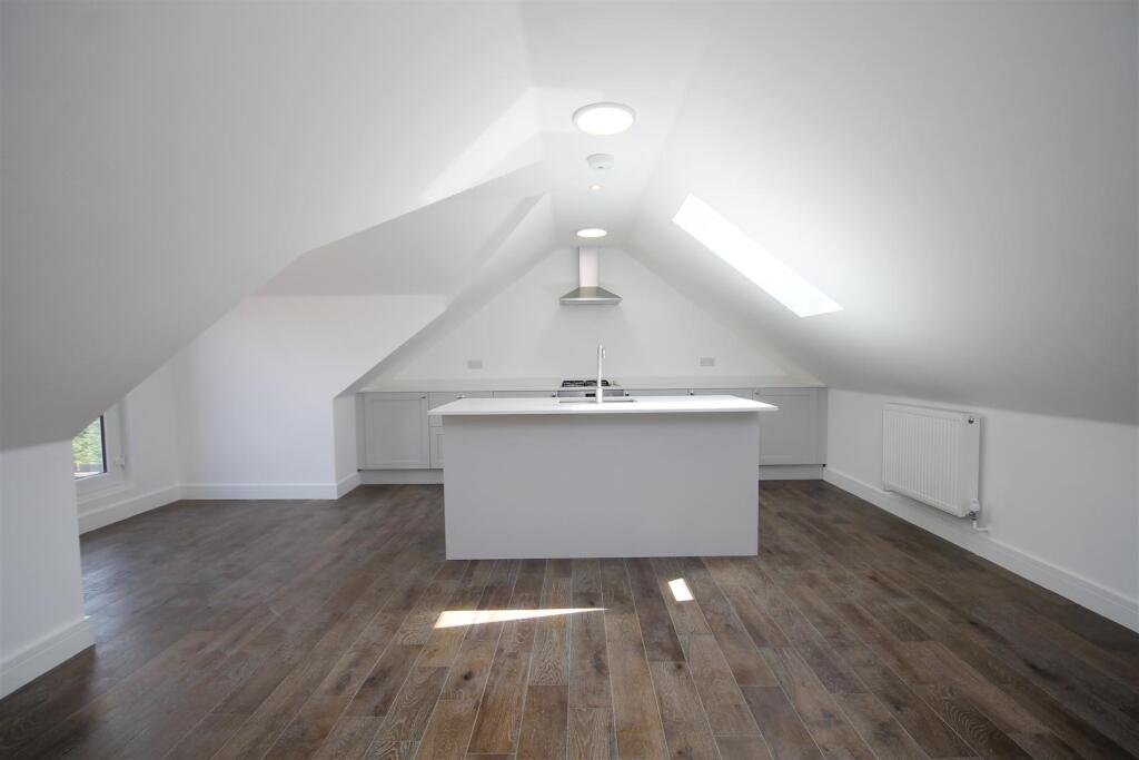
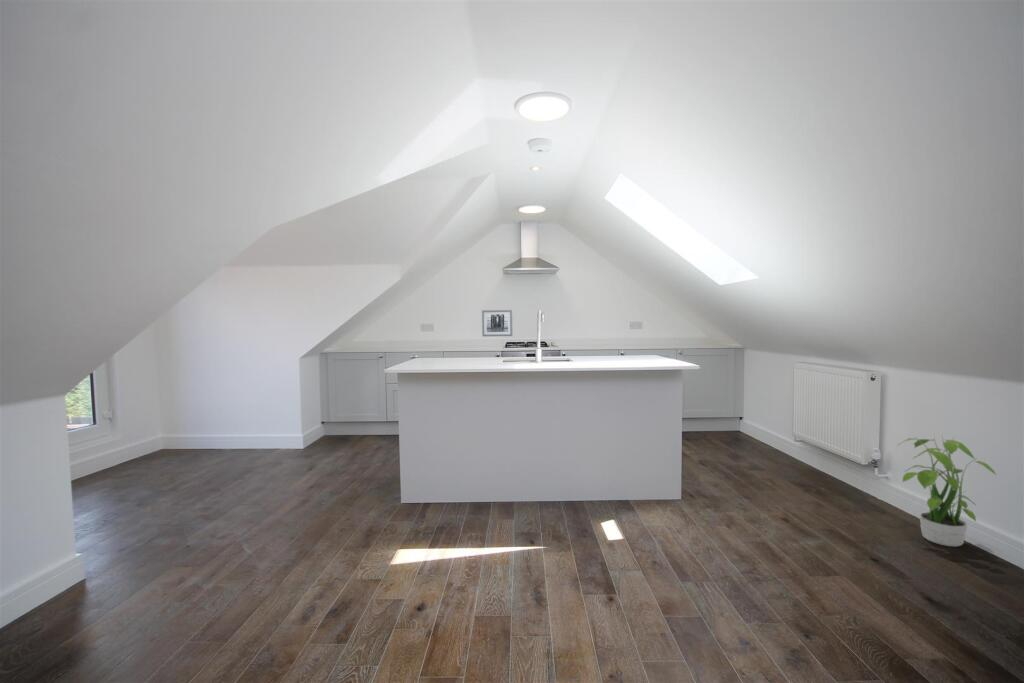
+ potted plant (934, 486)
+ wall art (497, 323)
